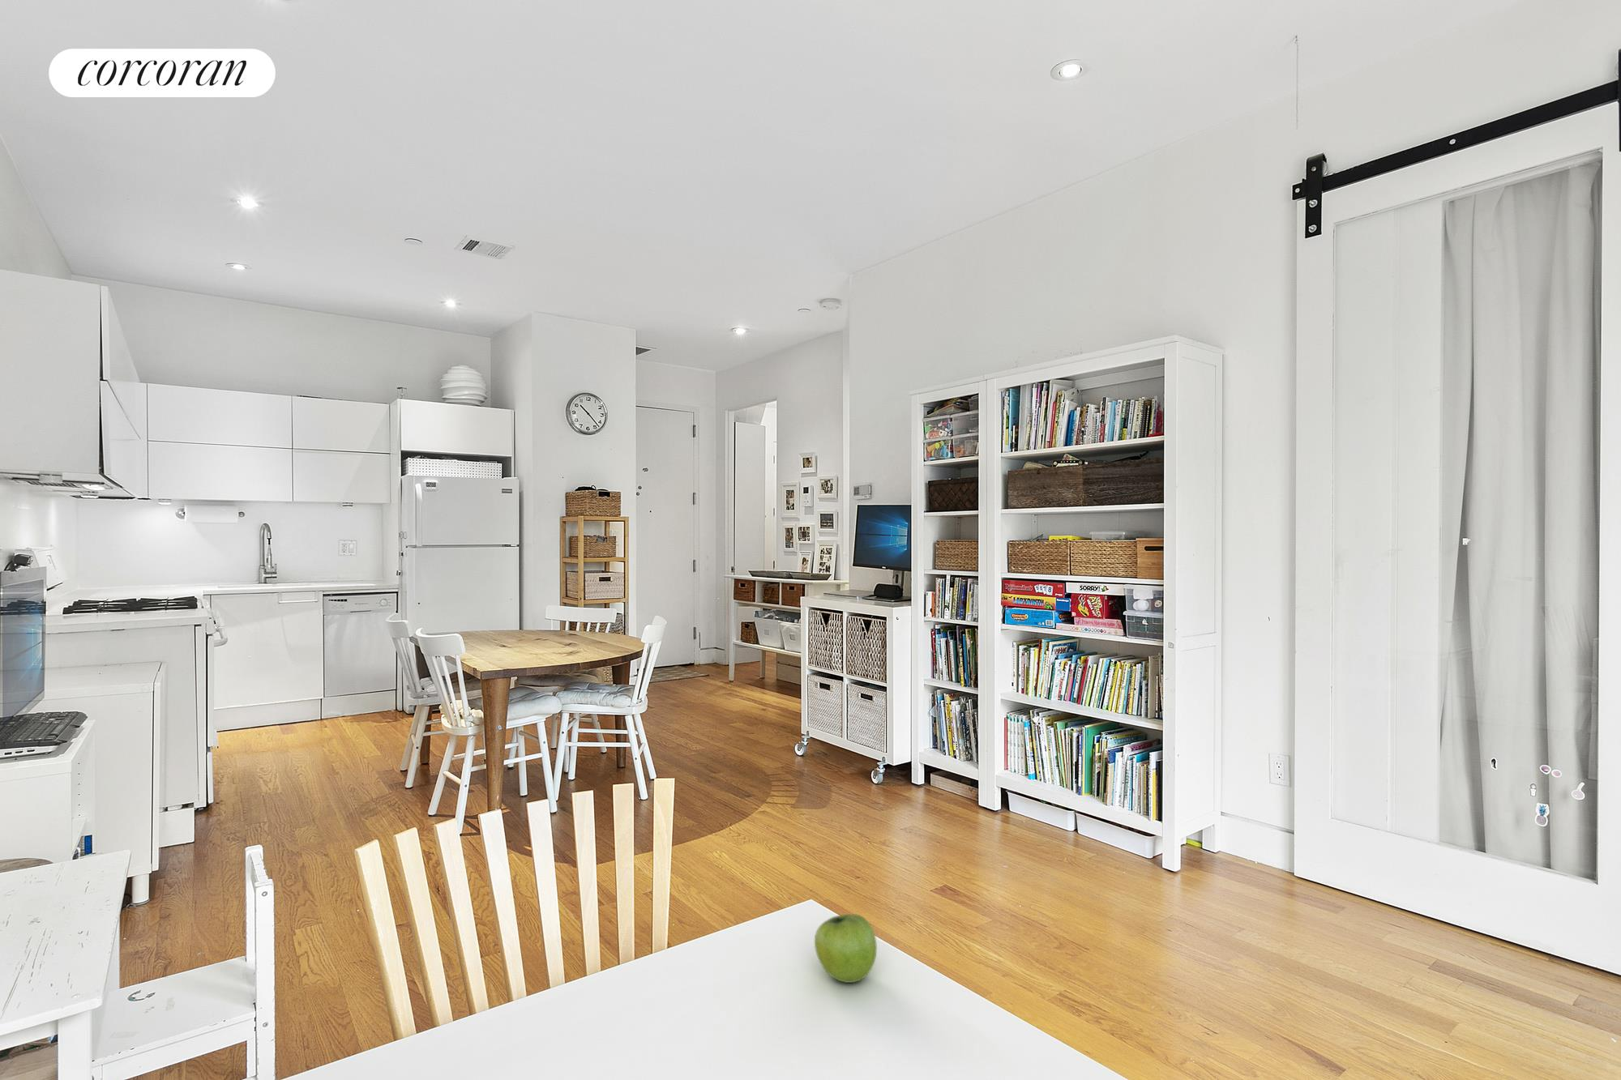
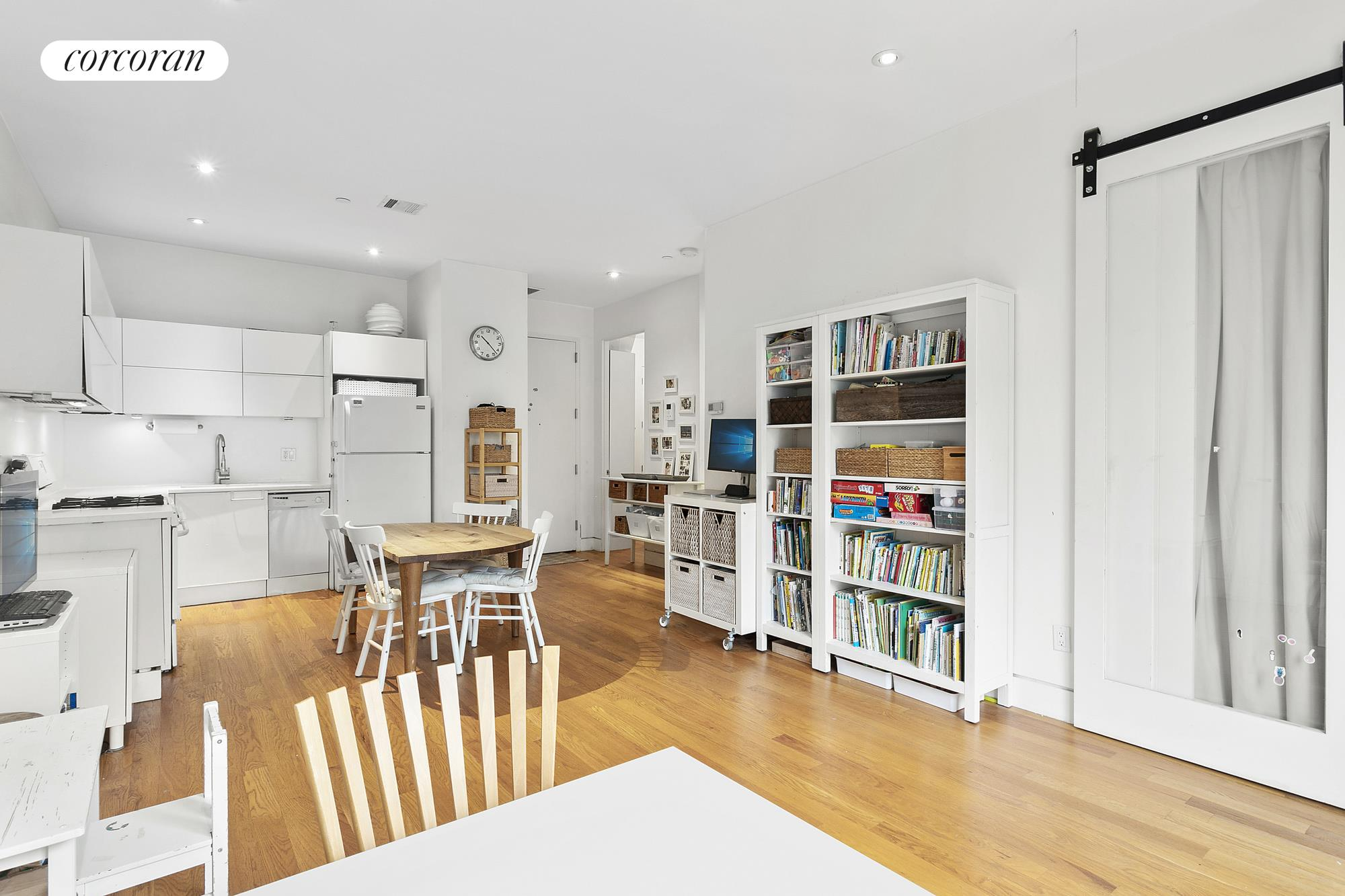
- fruit (845, 945)
